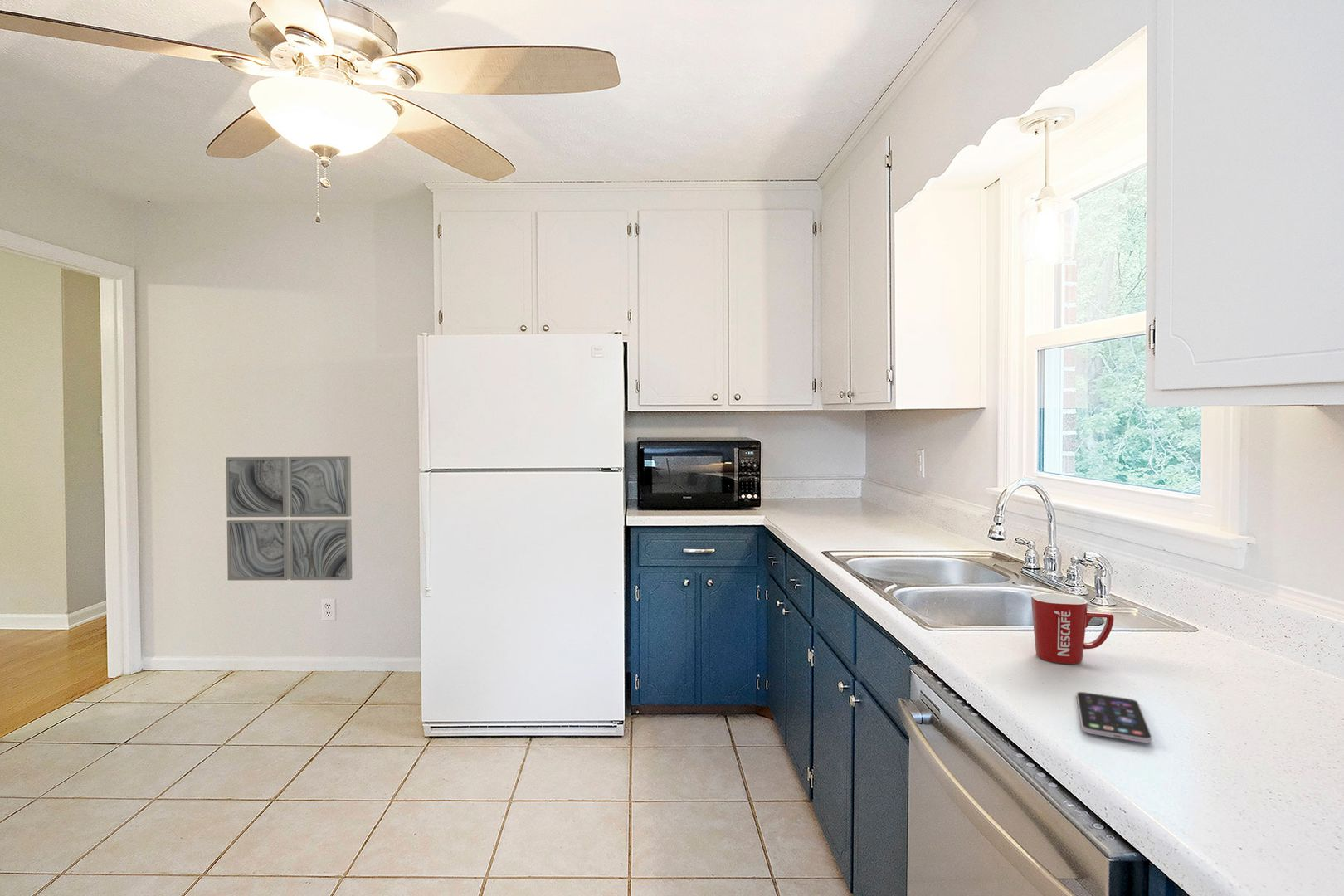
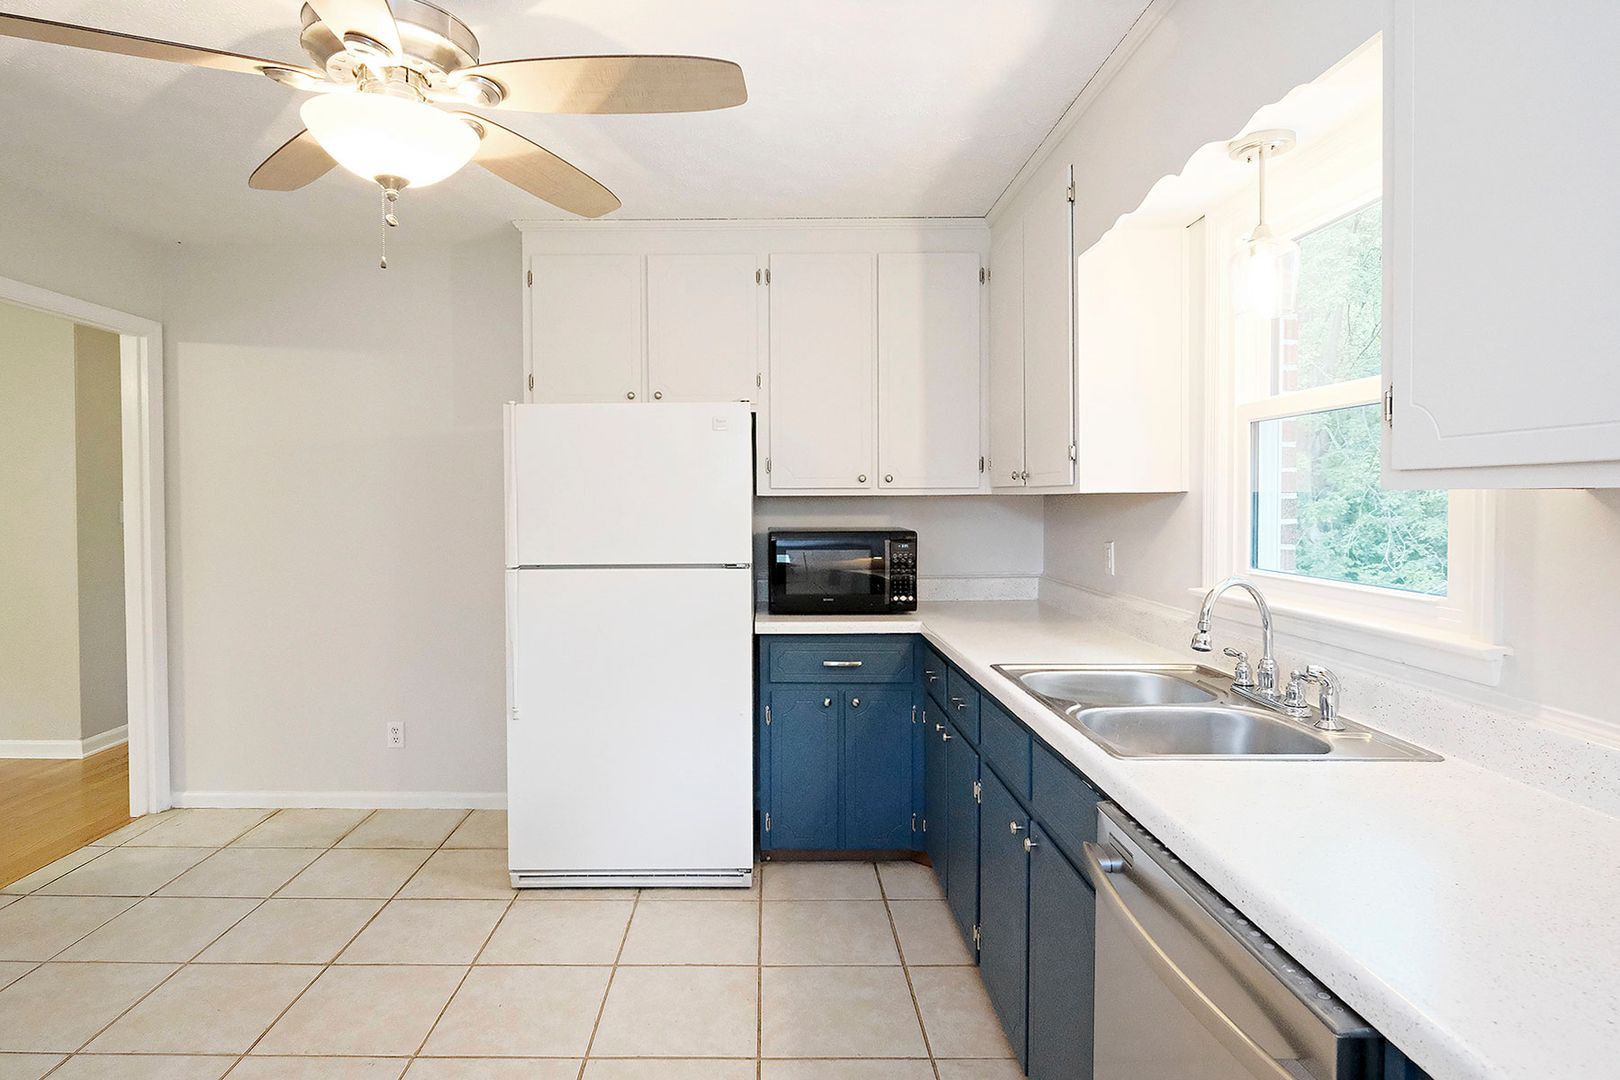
- wall art (290, 516)
- mug (1072, 628)
- smartphone (1111, 714)
